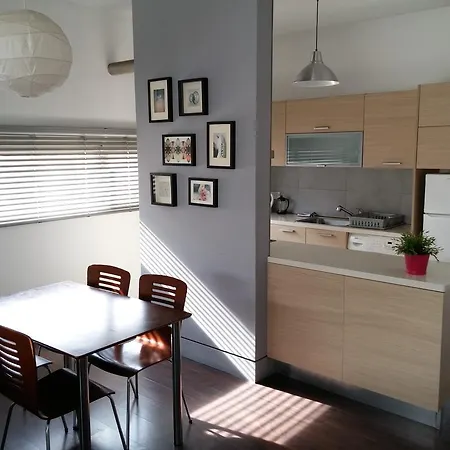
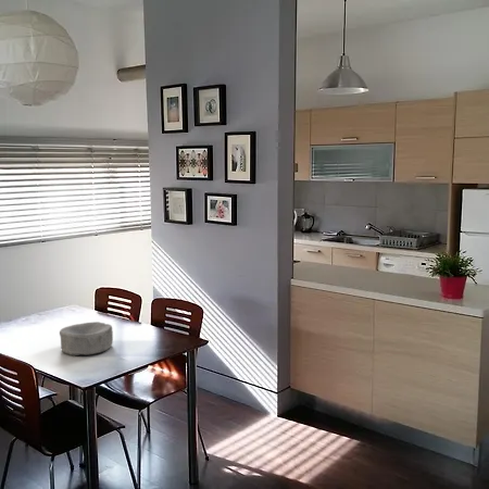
+ bowl (86, 337)
